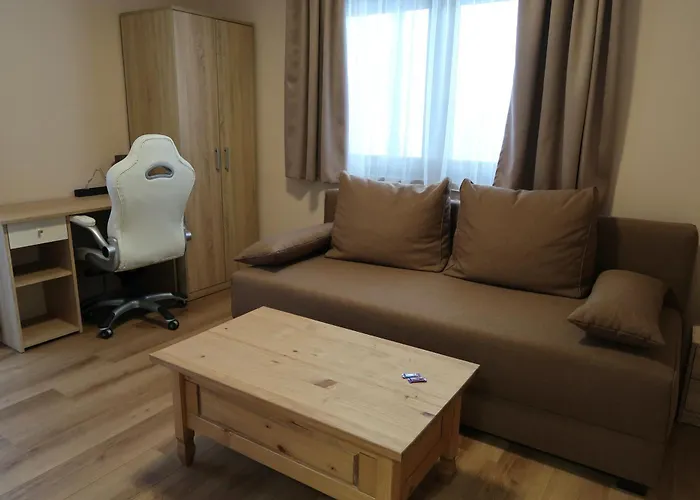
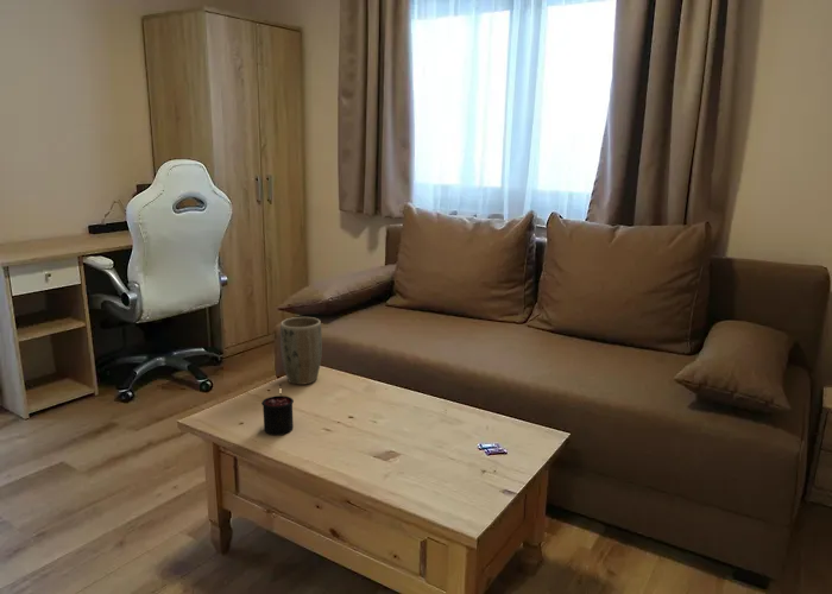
+ candle (277, 407)
+ plant pot (301, 350)
